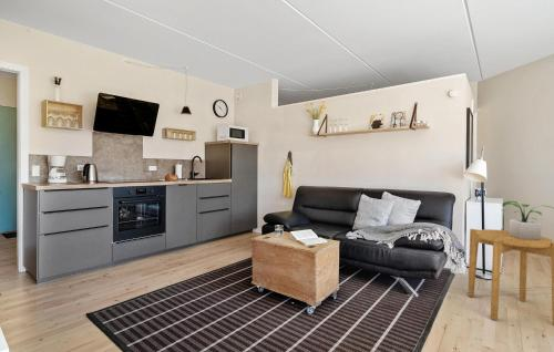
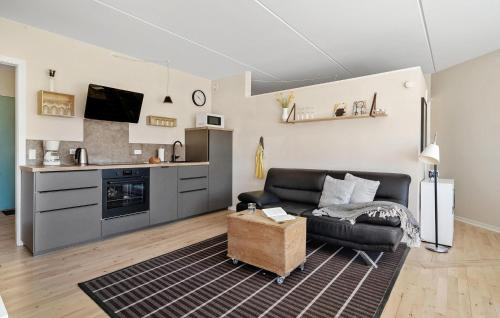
- side table (520, 272)
- potted plant (522, 218)
